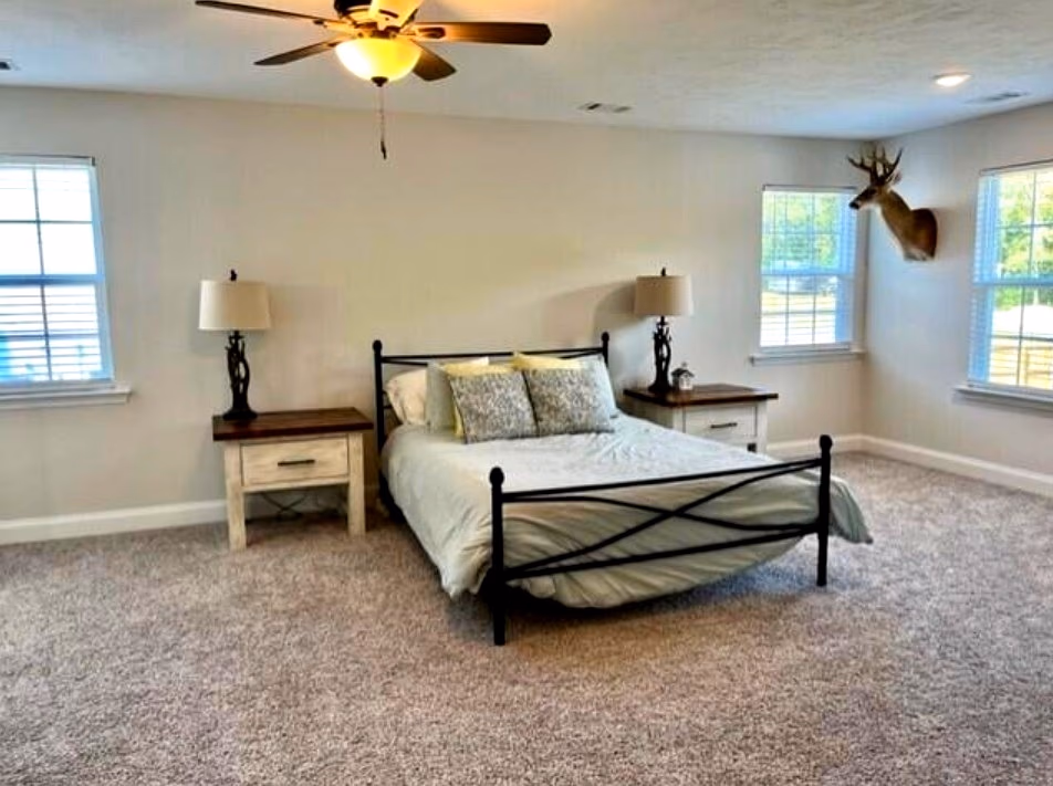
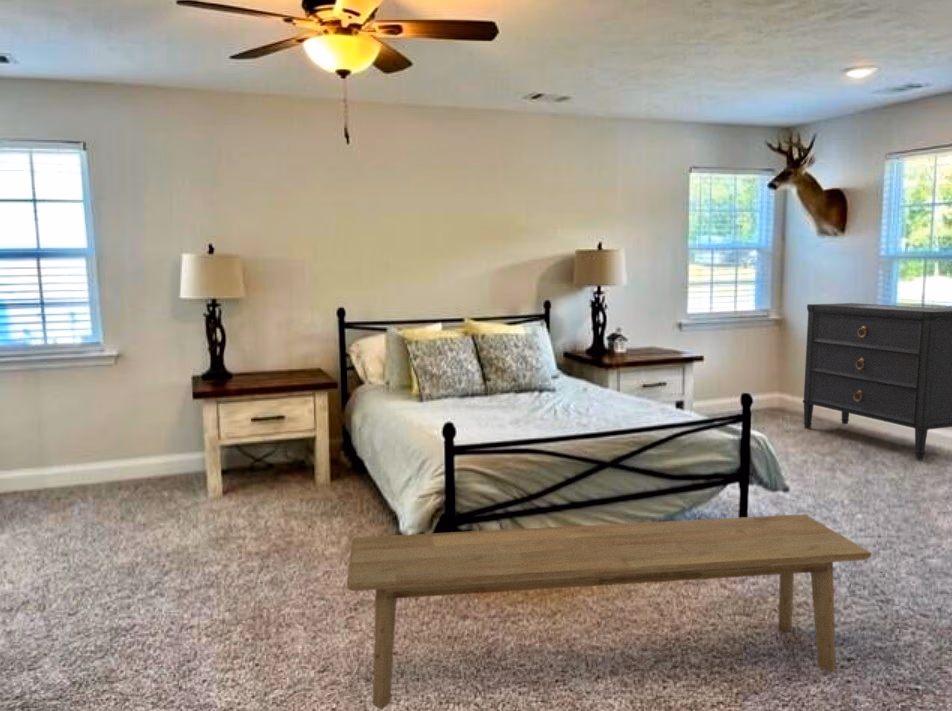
+ dresser (882, 374)
+ bench (600, 585)
